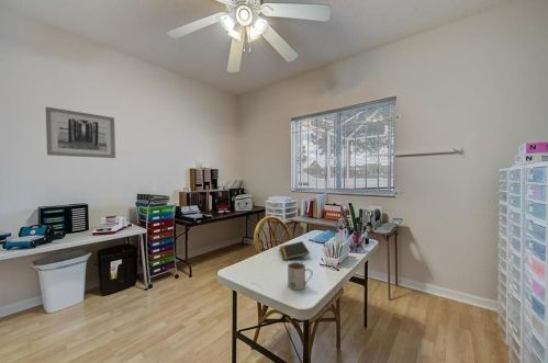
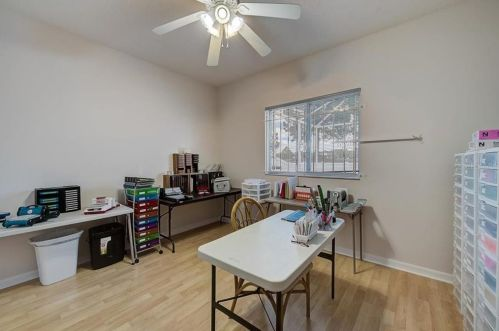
- mug (300, 275)
- notepad (293, 249)
- wall art (83, 134)
